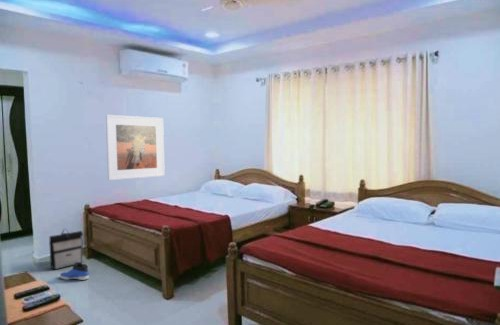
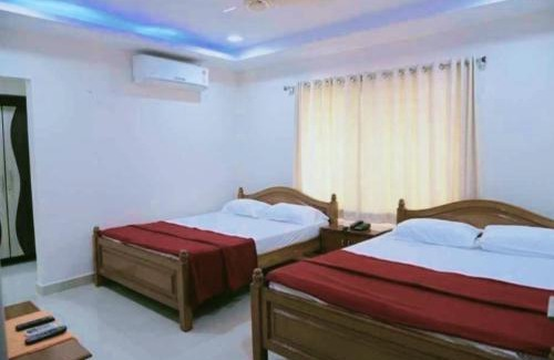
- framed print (137, 147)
- sneaker (74, 270)
- backpack (66, 247)
